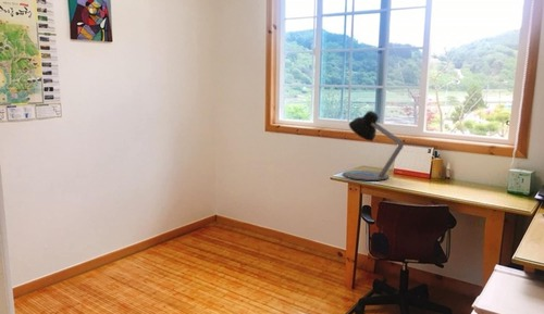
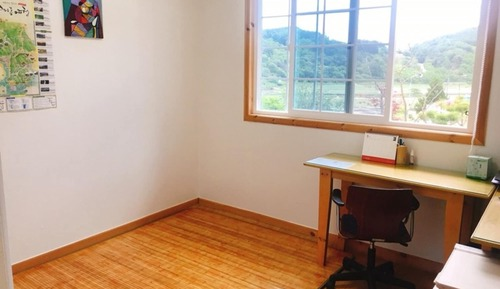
- desk lamp (371, 140)
